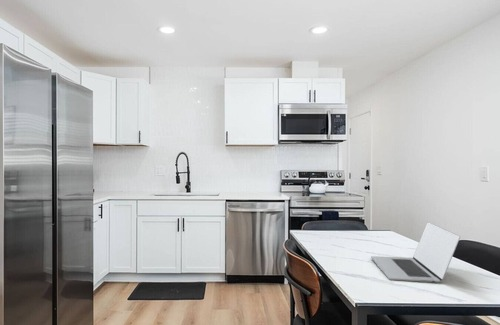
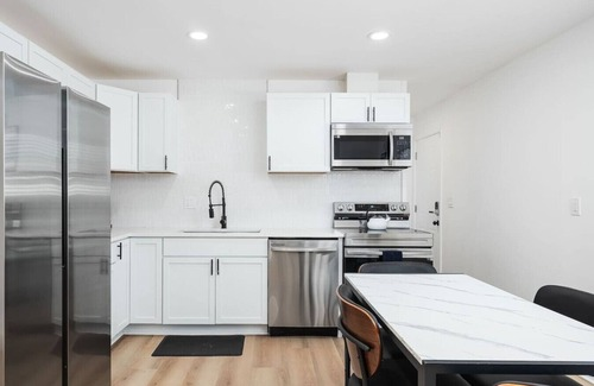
- laptop (415, 251)
